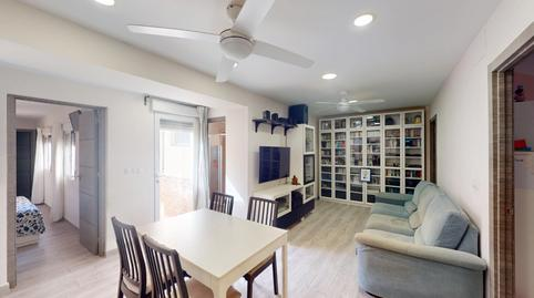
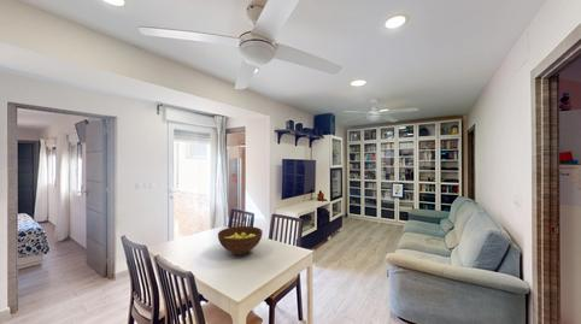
+ fruit bowl (240, 241)
